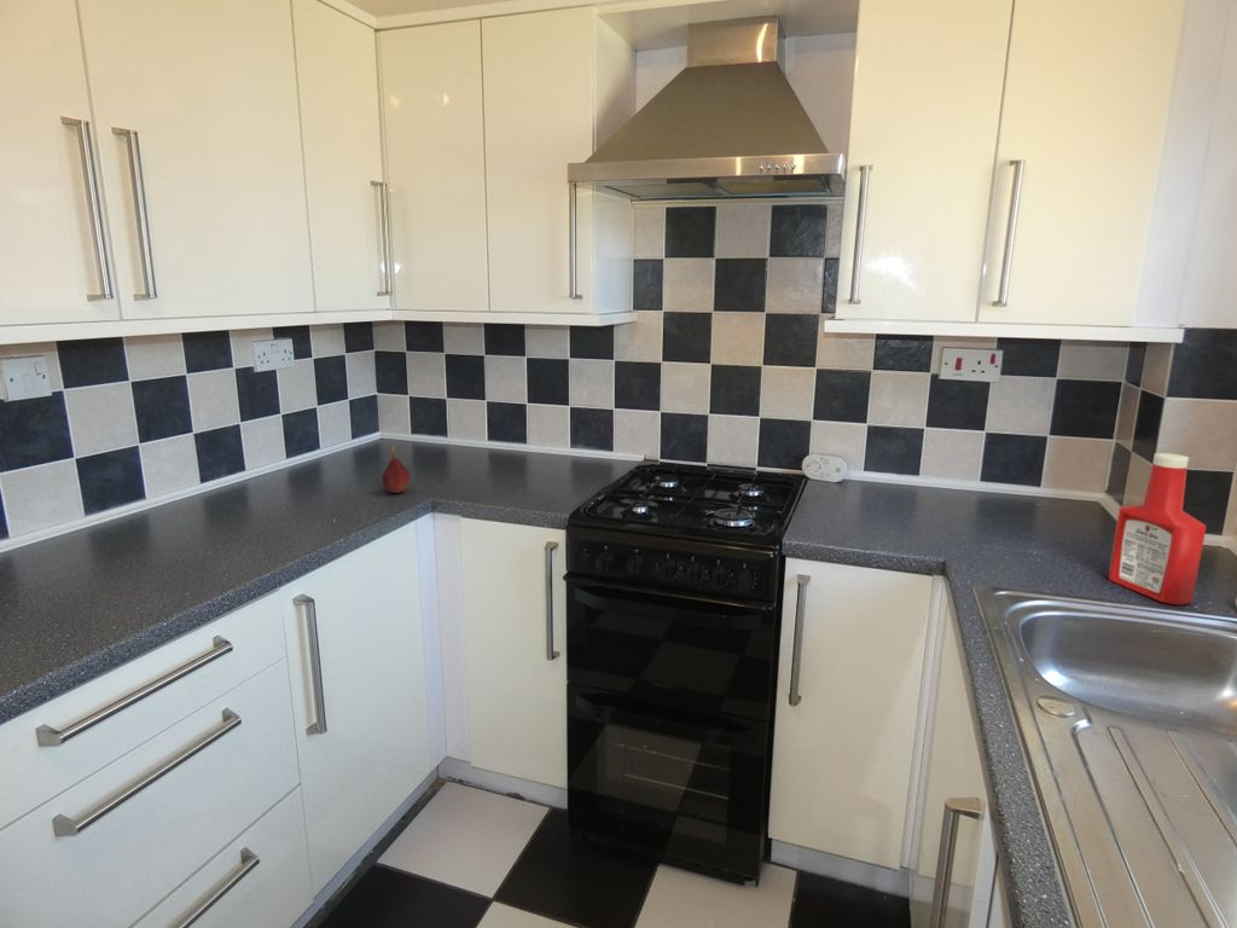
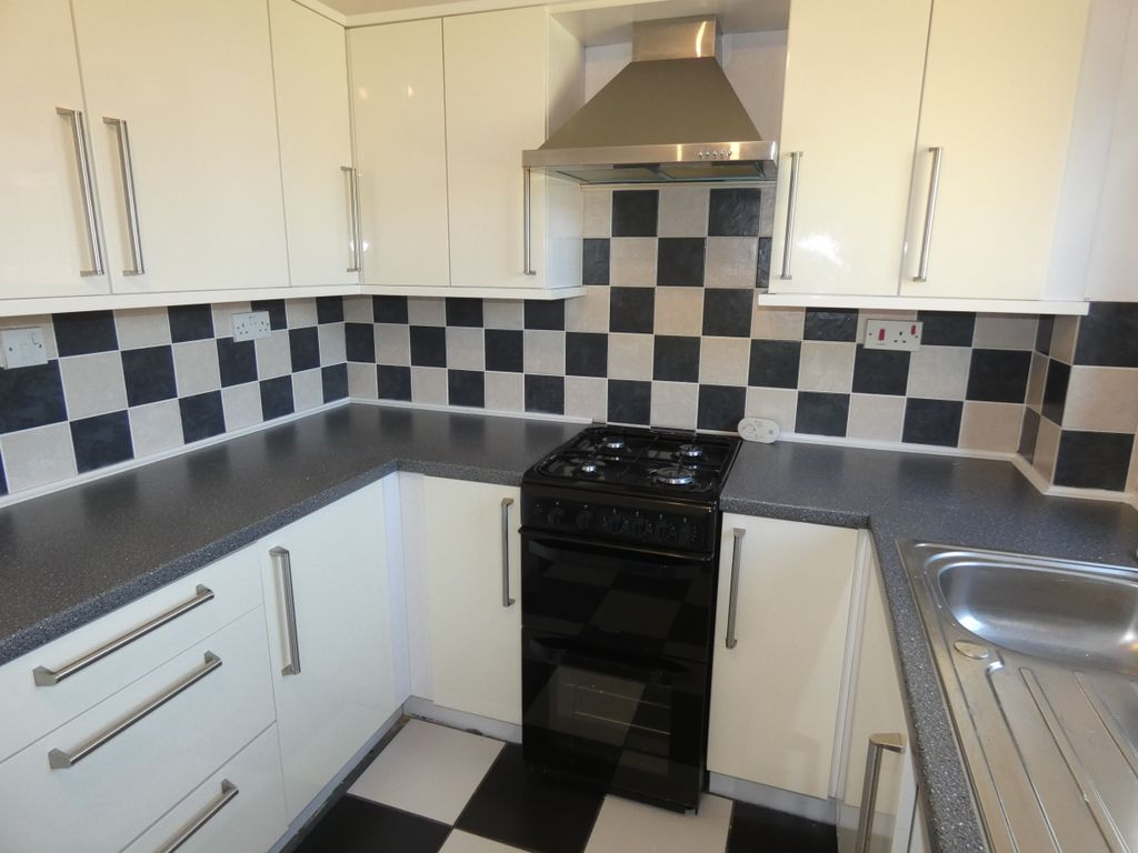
- soap bottle (1160, 523)
- fruit (395, 469)
